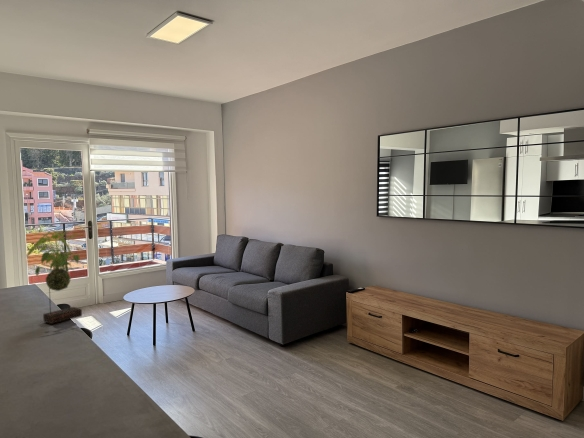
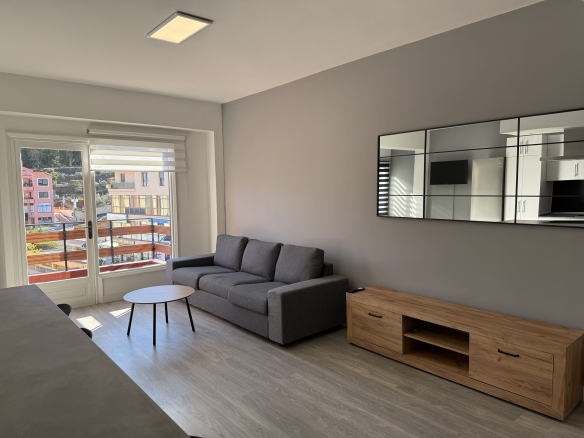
- plant (57, 271)
